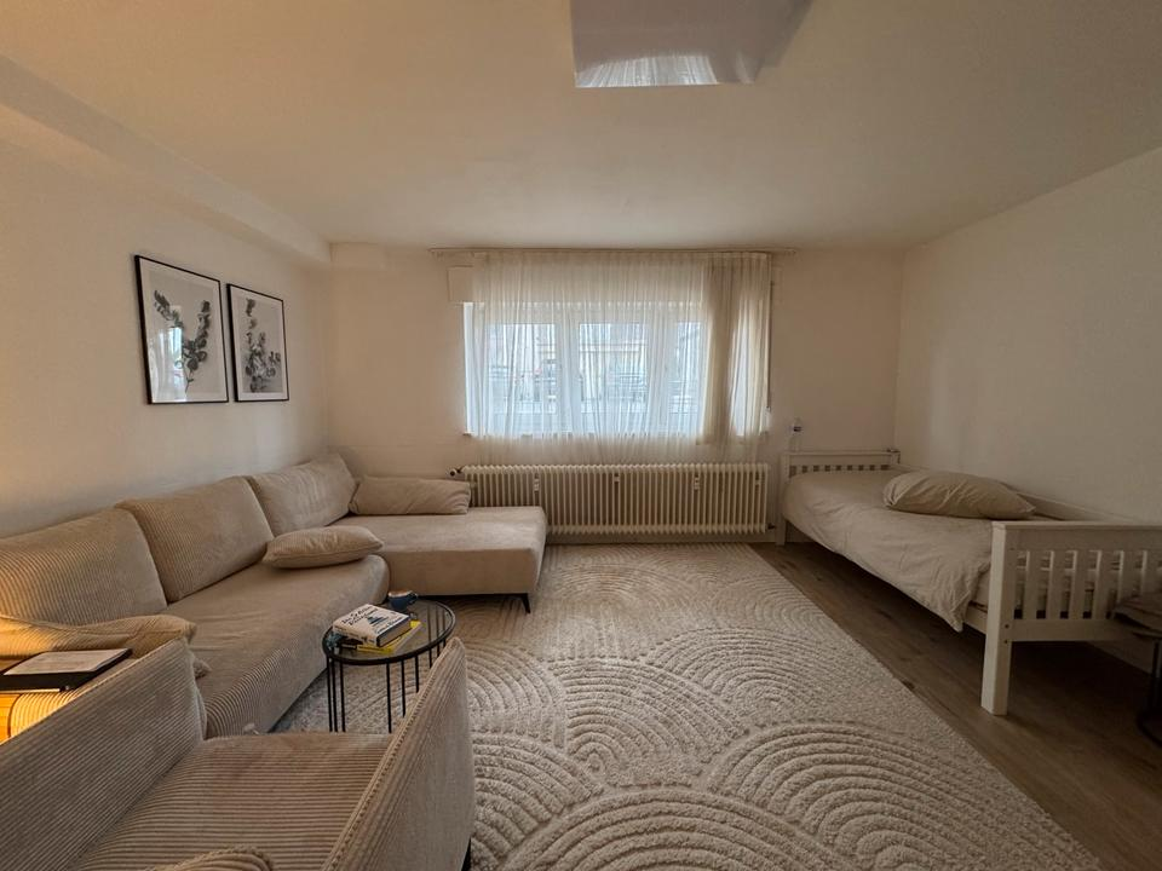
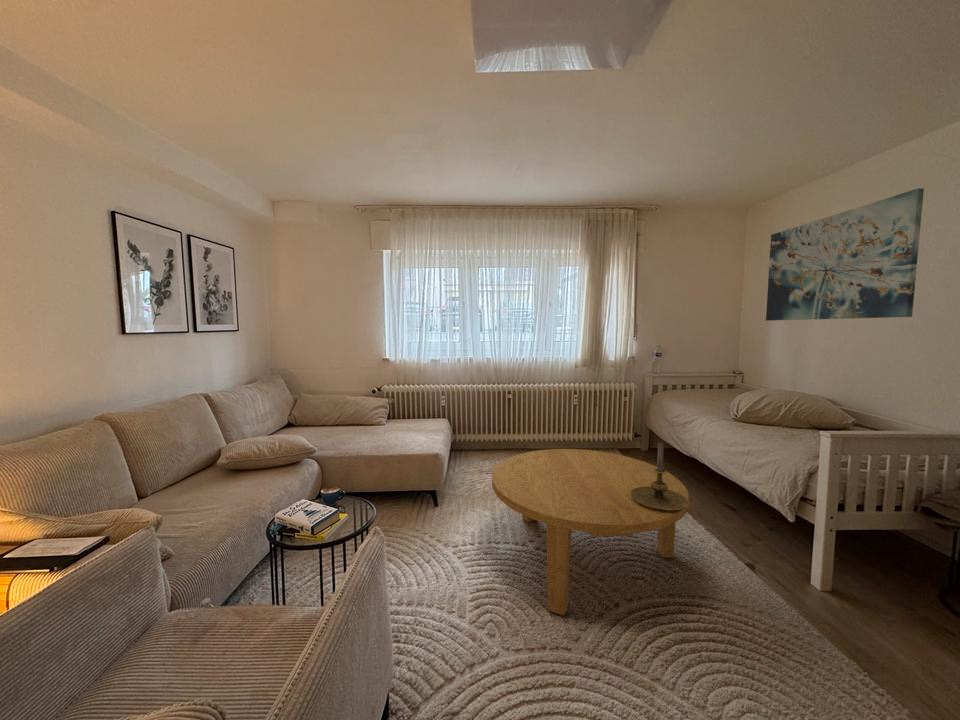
+ coffee table (583, 516)
+ wall art (828, 268)
+ candle holder (659, 471)
